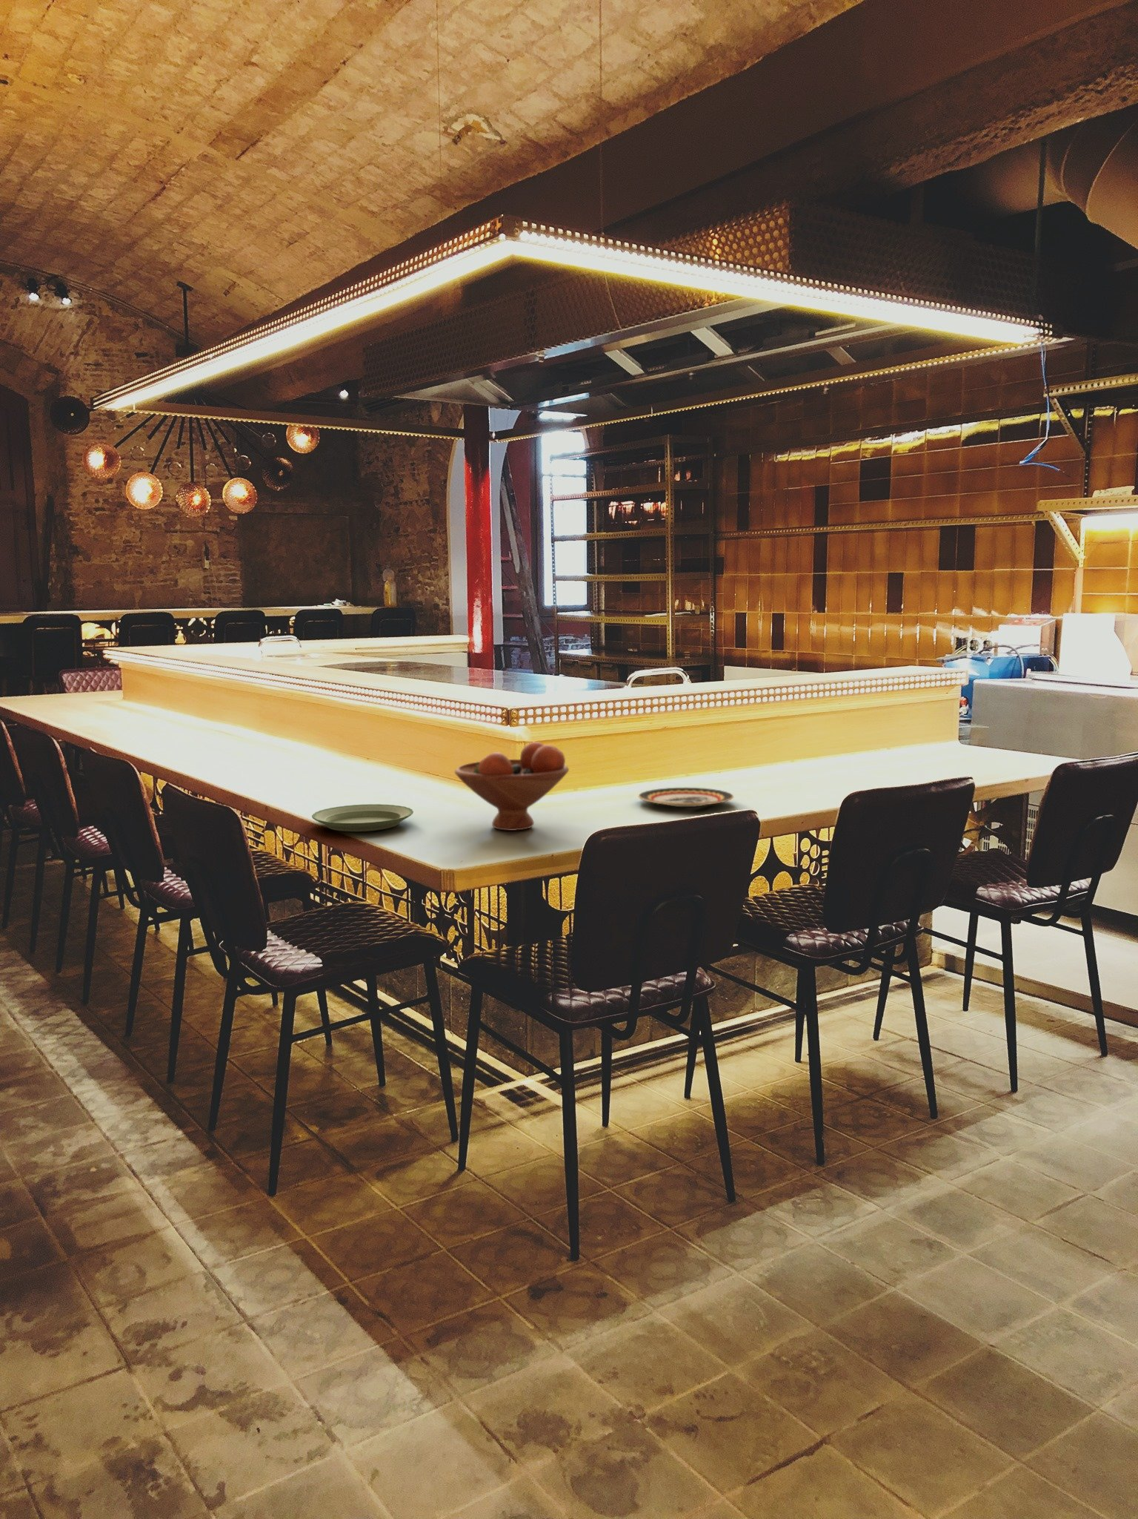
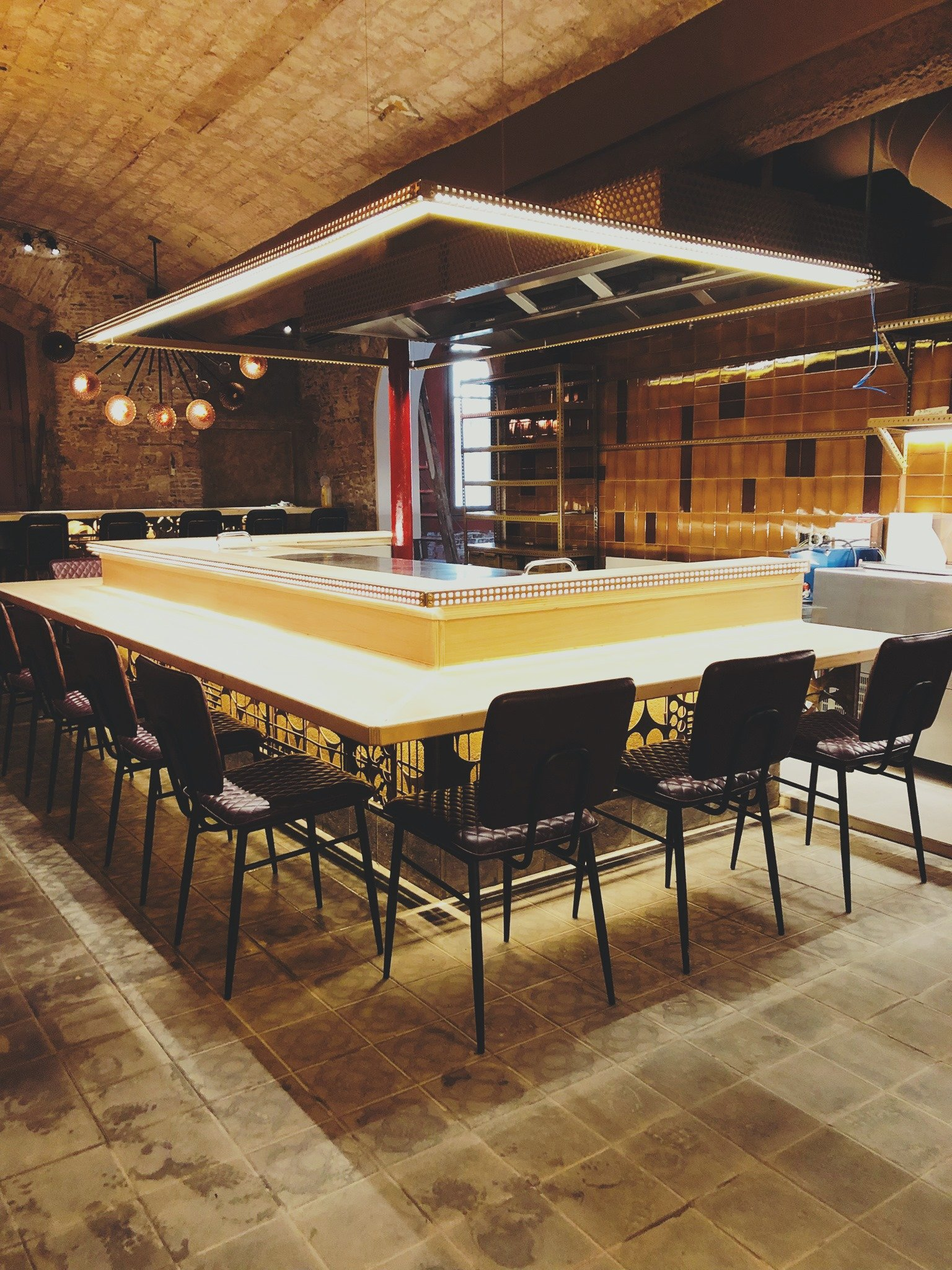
- plate (363, 819)
- fruit bowl (512, 786)
- plate (685, 799)
